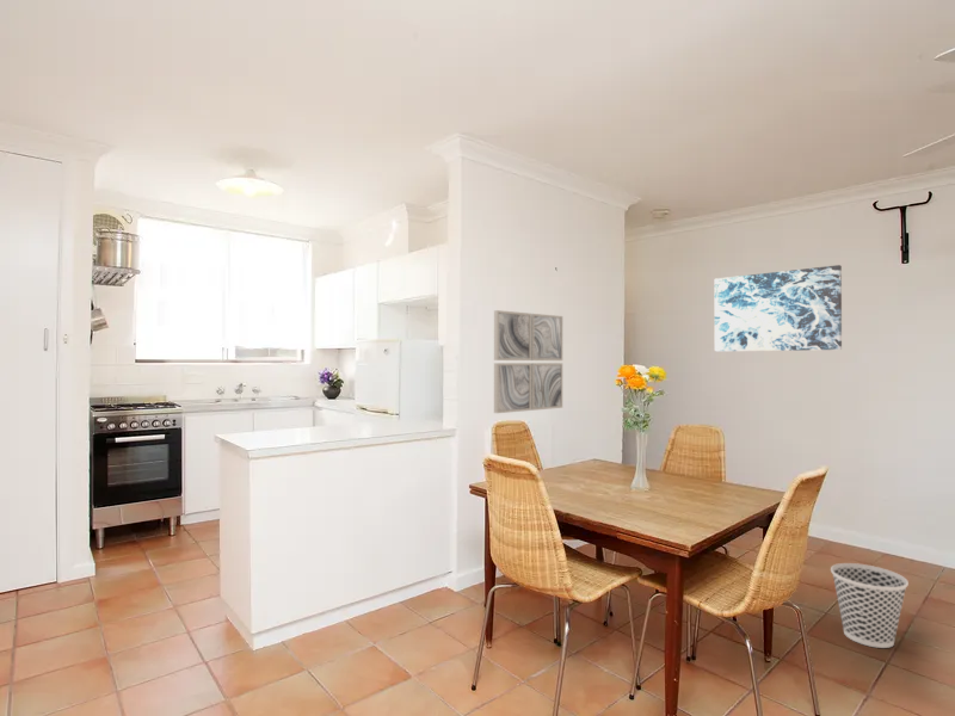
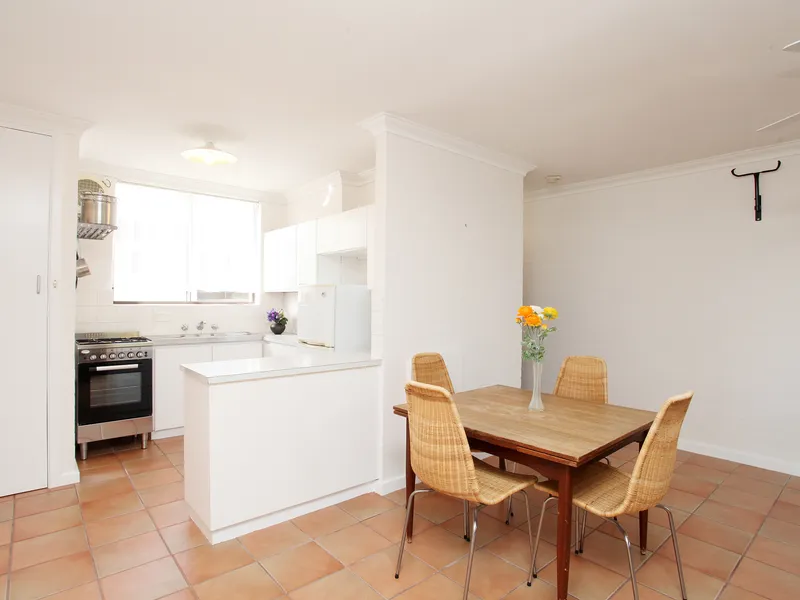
- wall art (772, 311)
- wall art (530, 363)
- wastebasket (868, 605)
